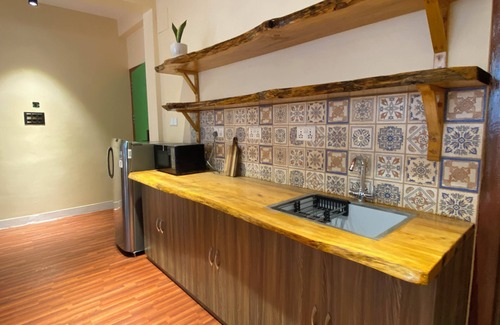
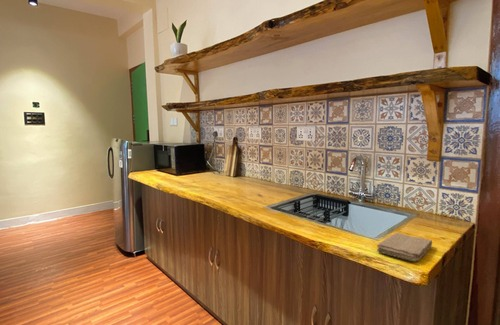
+ washcloth (404, 244)
